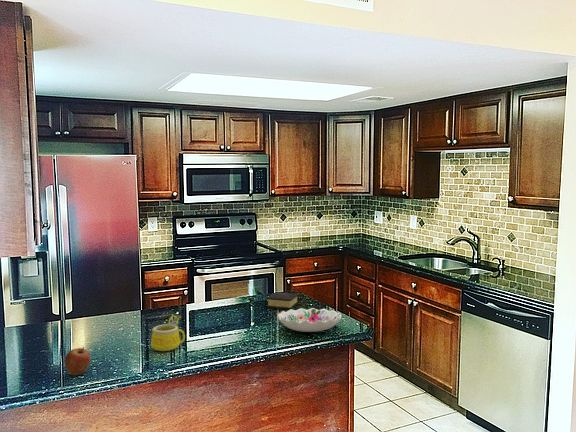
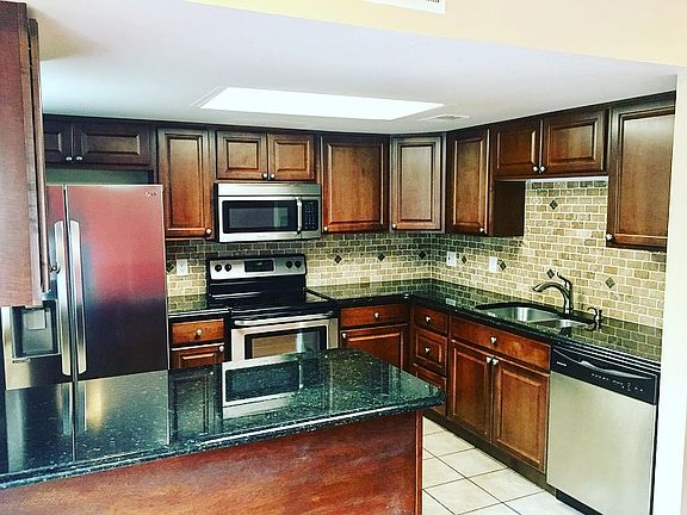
- book (283, 300)
- decorative bowl (309, 320)
- mug (168, 332)
- apple (78, 359)
